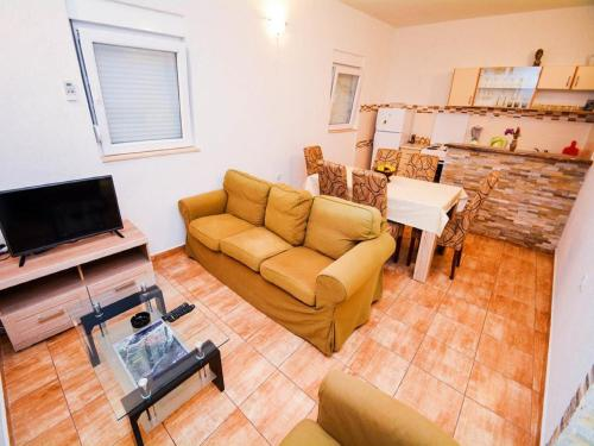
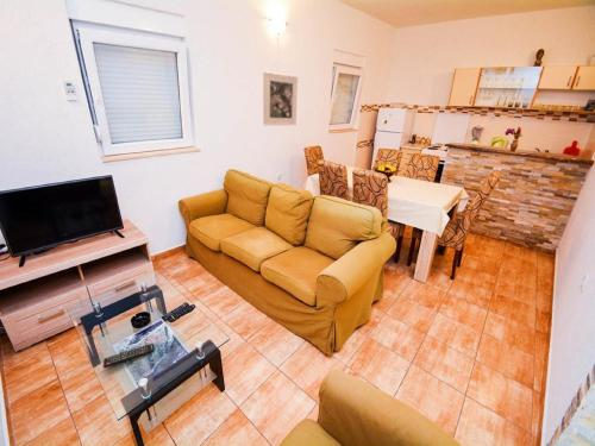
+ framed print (281, 100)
+ remote control (130, 356)
